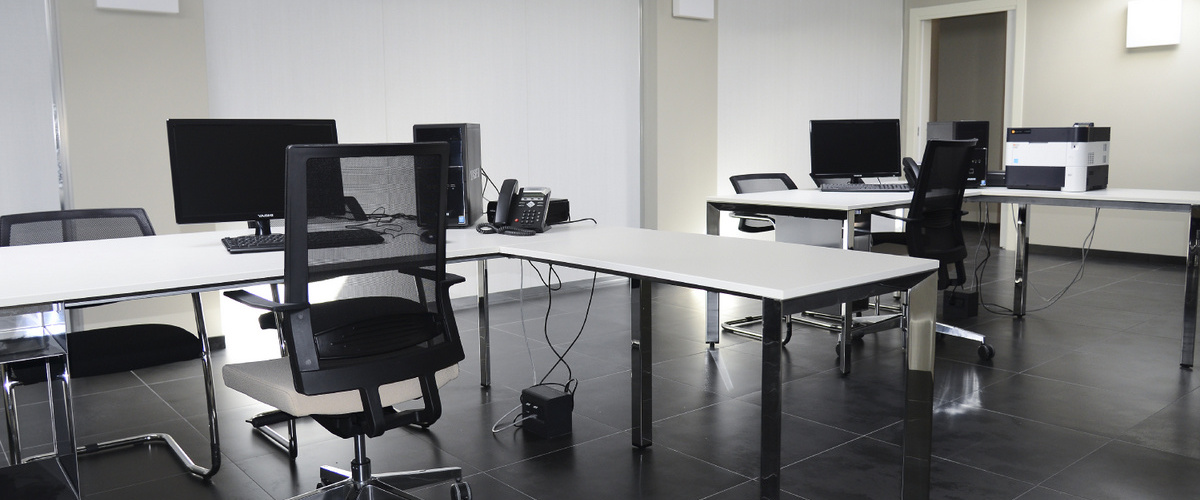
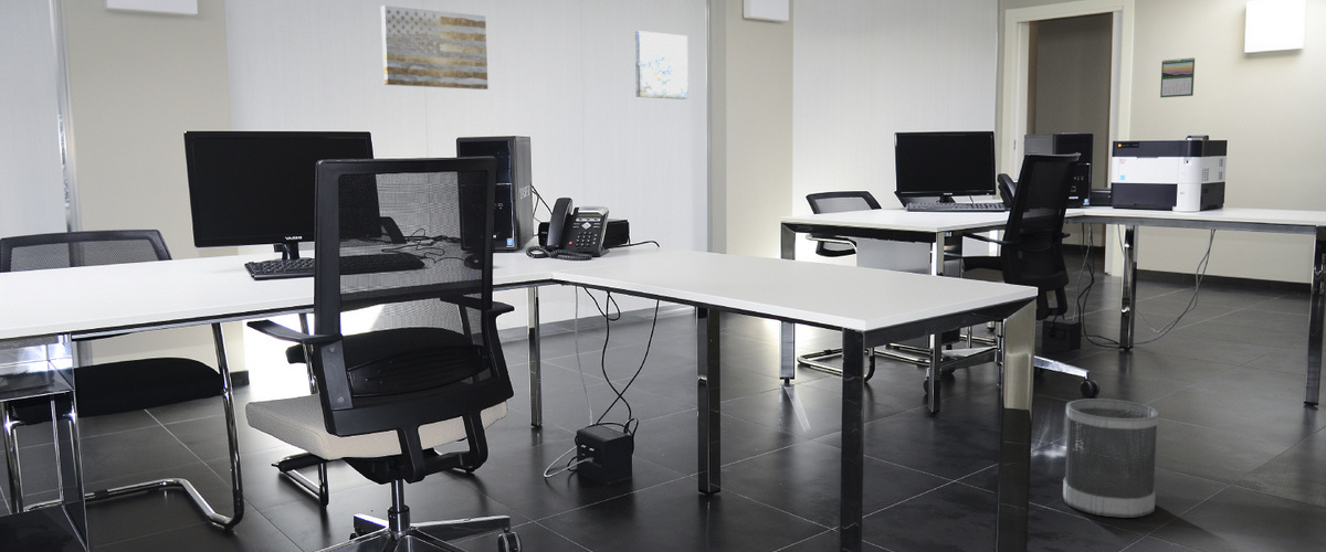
+ wall art (435, 49)
+ calendar (1177, 77)
+ wastebasket (1109, 456)
+ wall art (662, 65)
